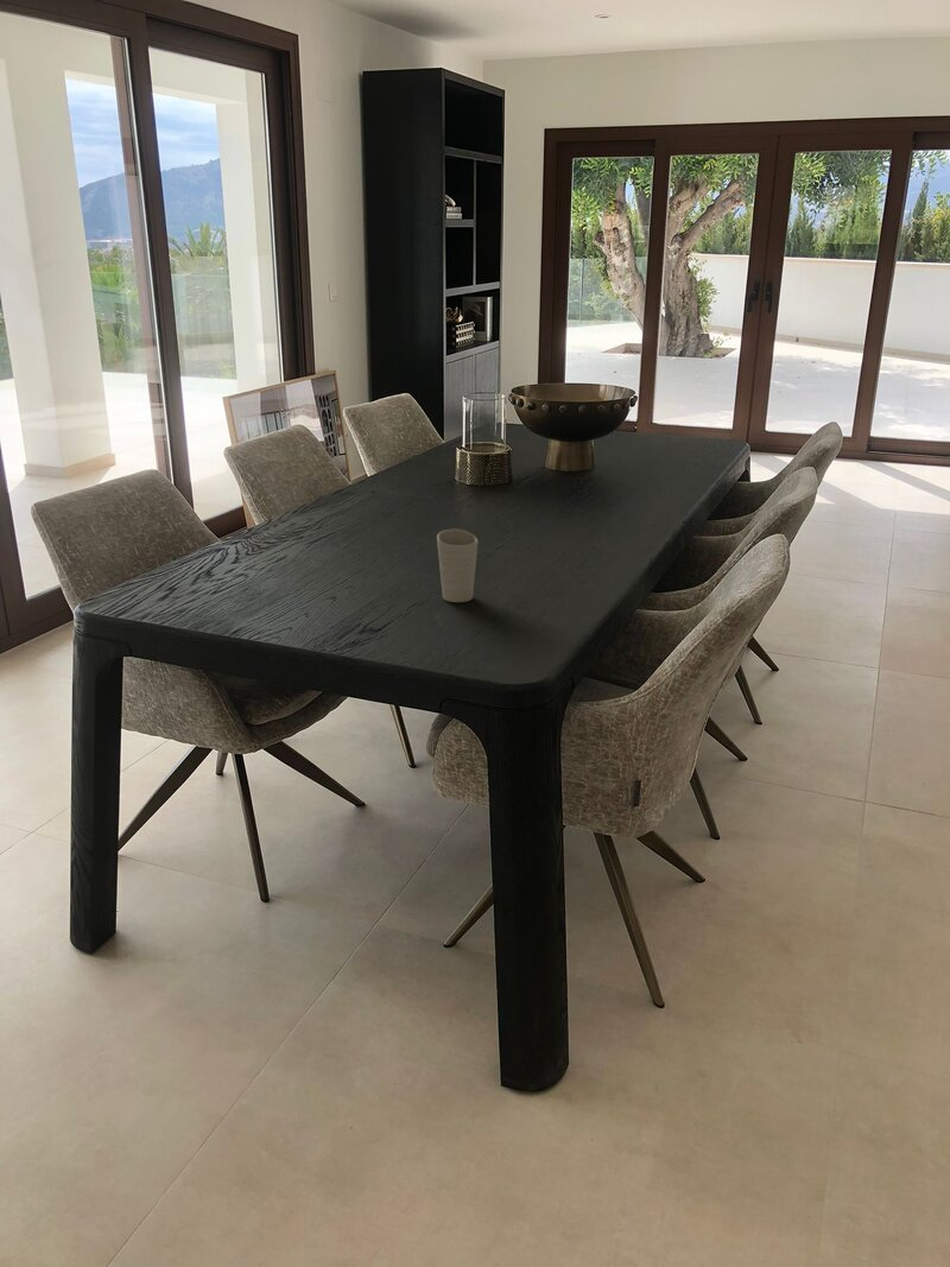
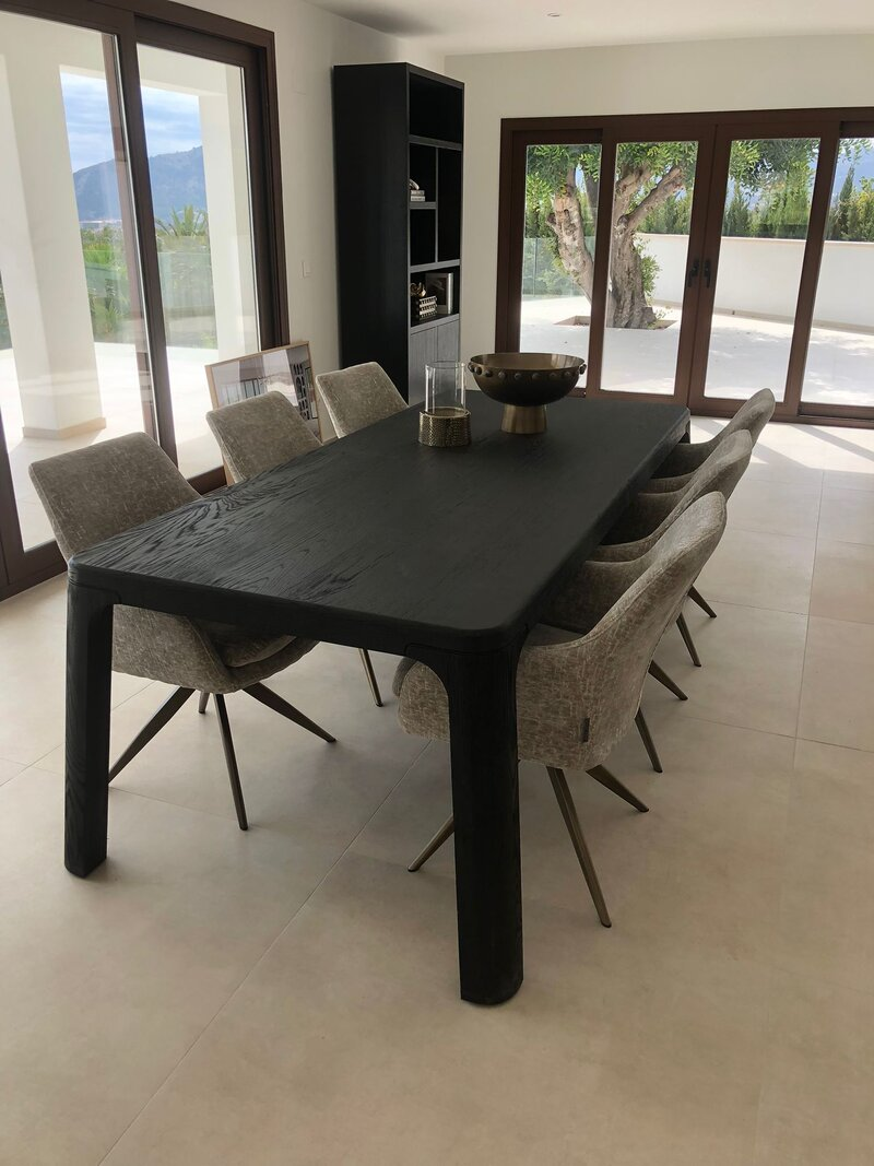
- cup (457, 565)
